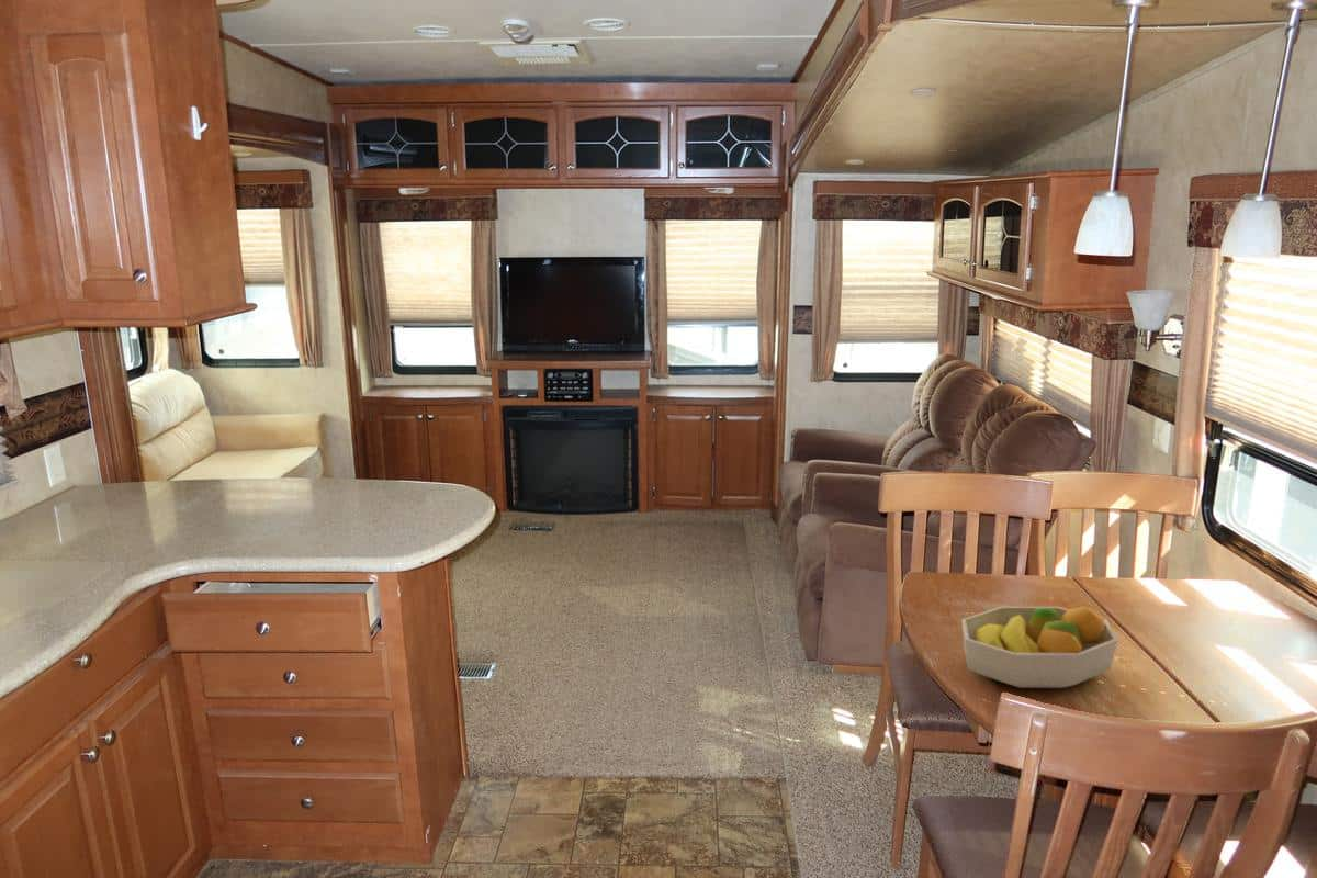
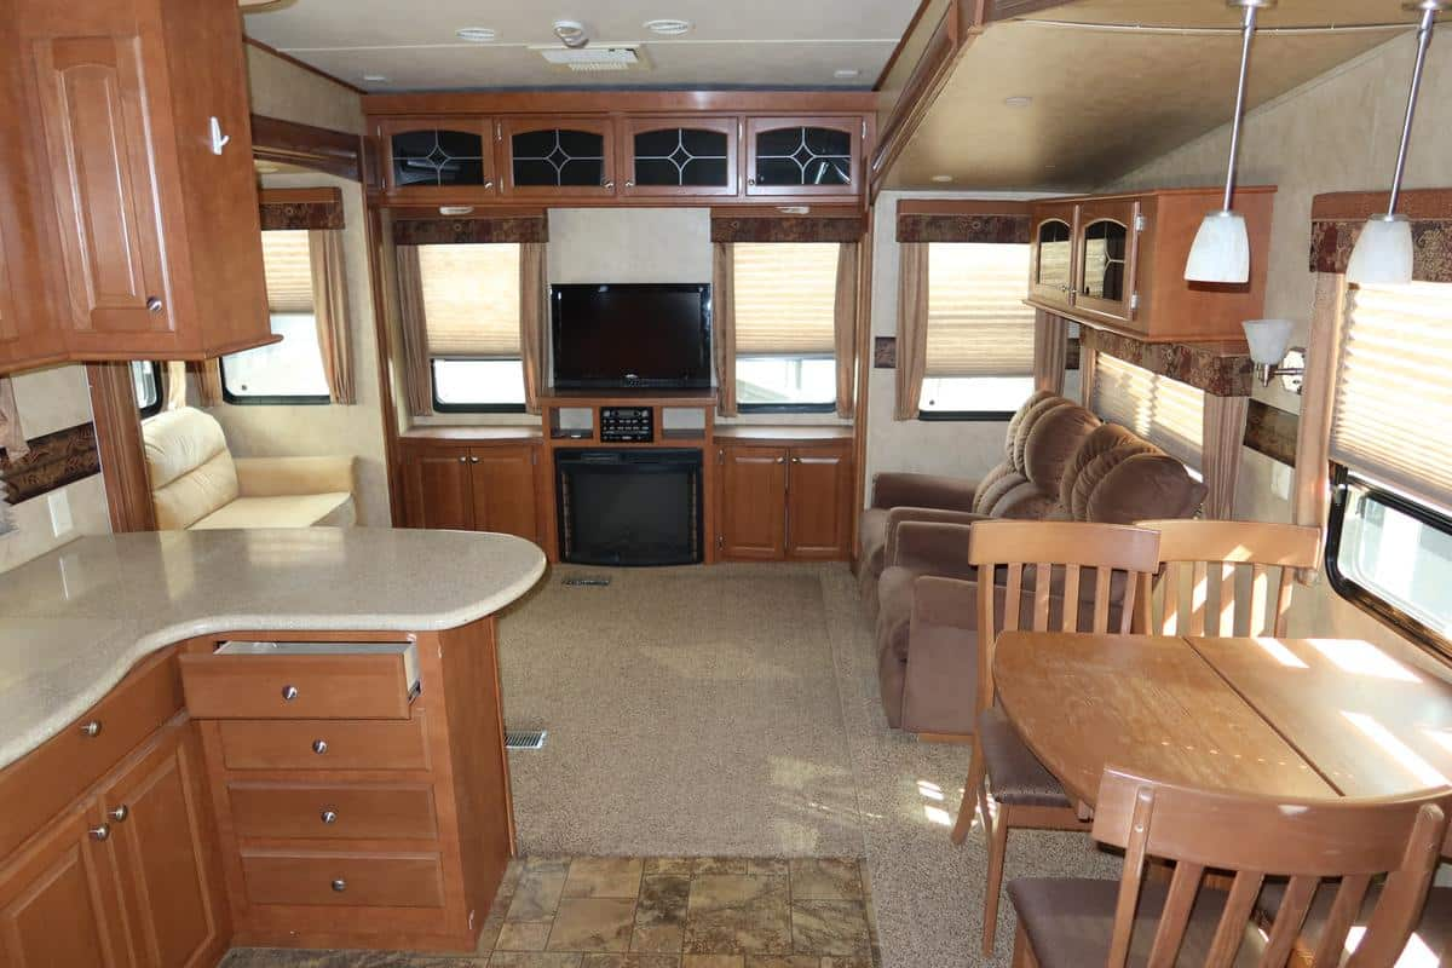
- fruit bowl (1036, 640)
